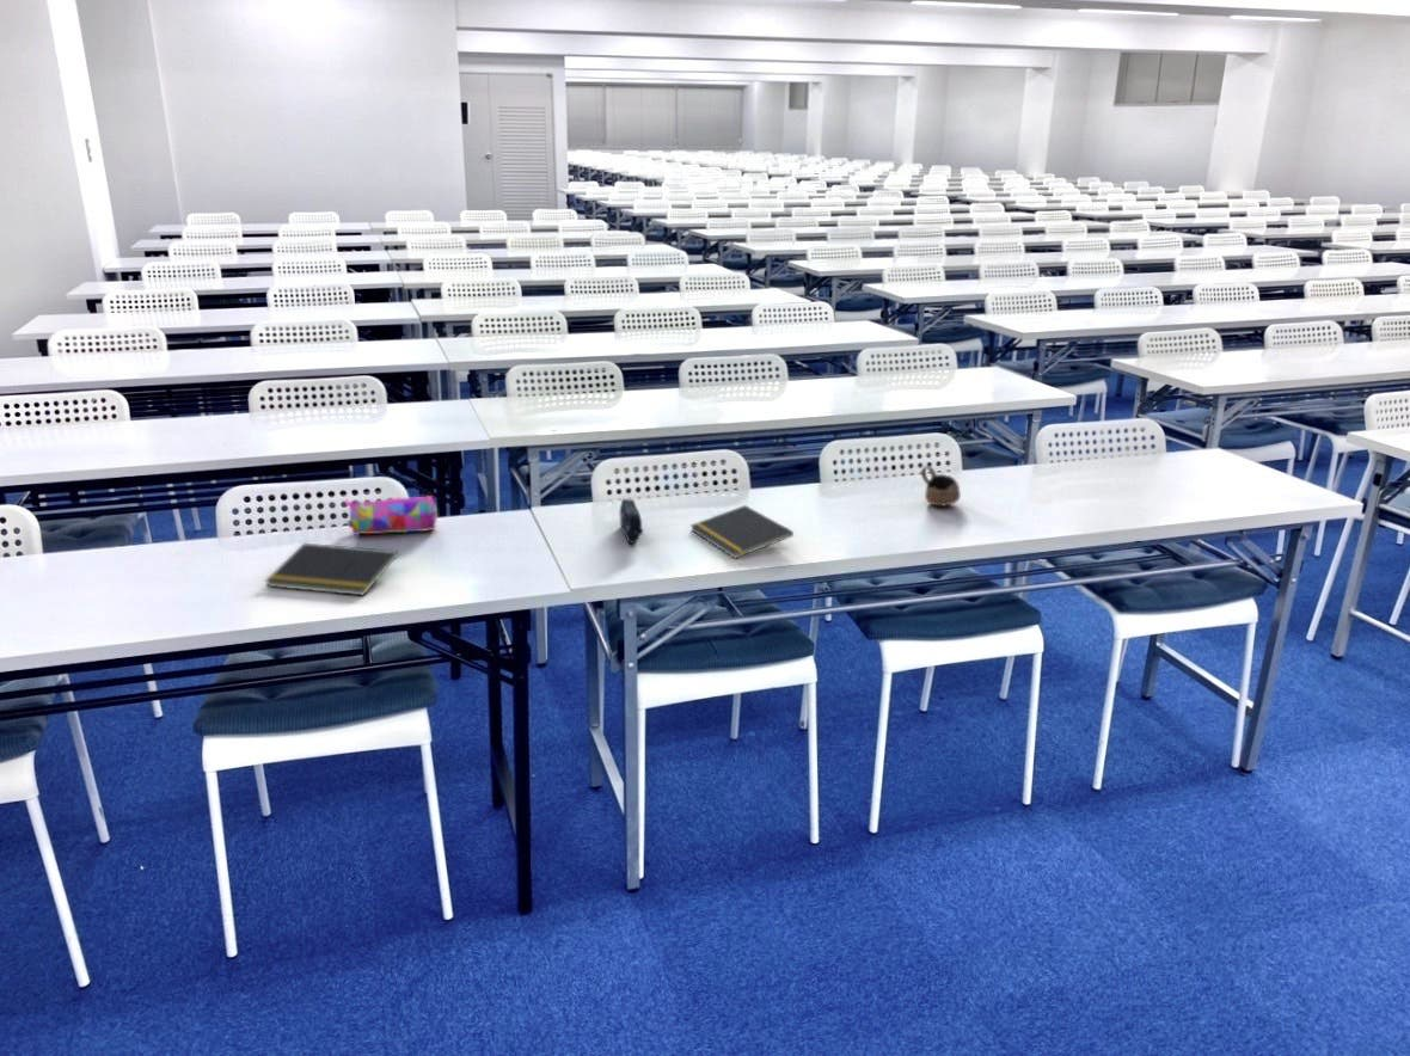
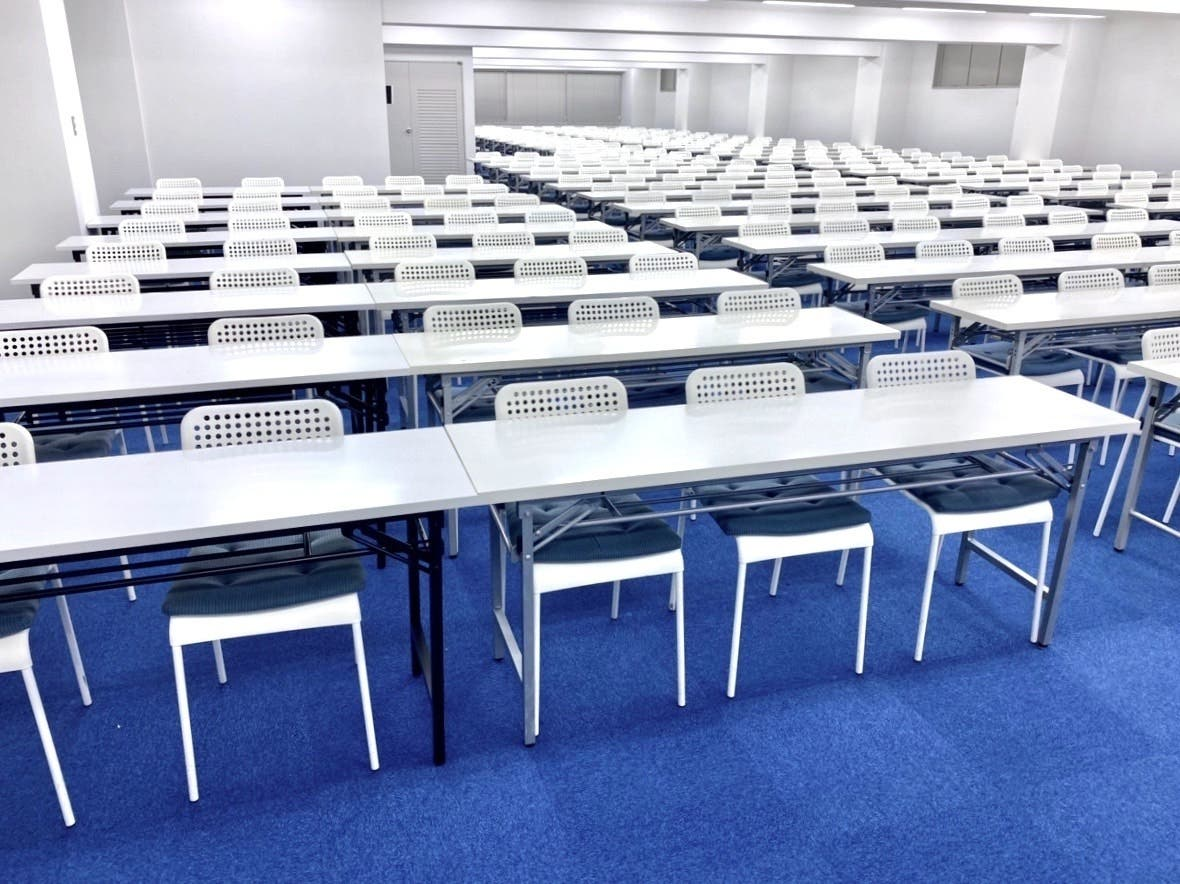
- pencil case (392, 515)
- cup (940, 486)
- notepad (332, 567)
- notepad (740, 530)
- pencil case (630, 520)
